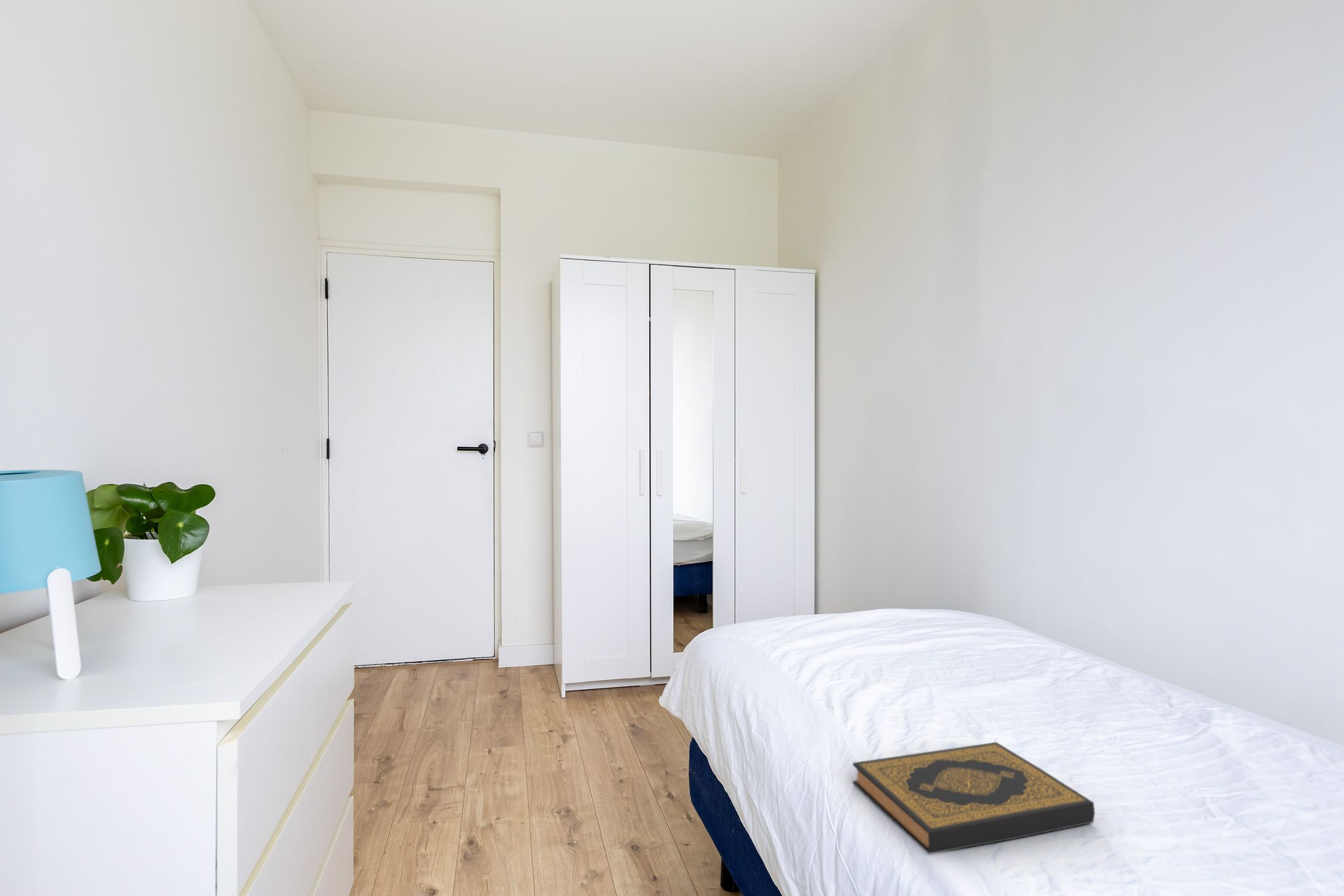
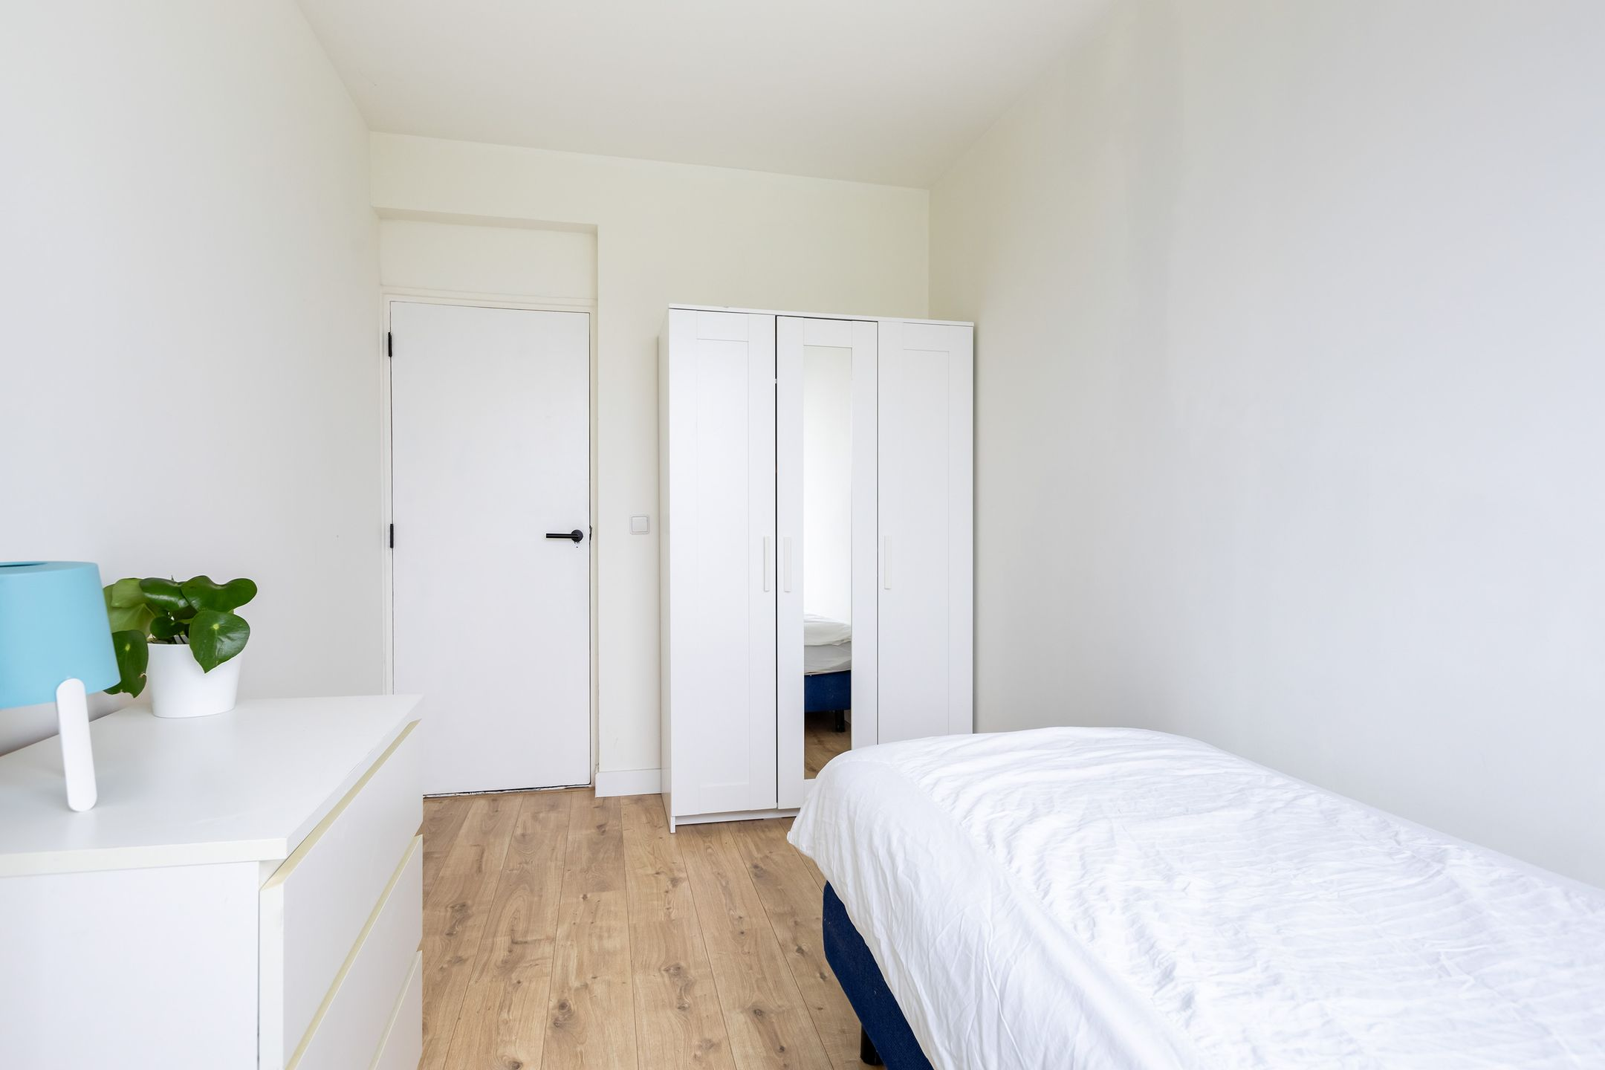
- hardback book (967, 791)
